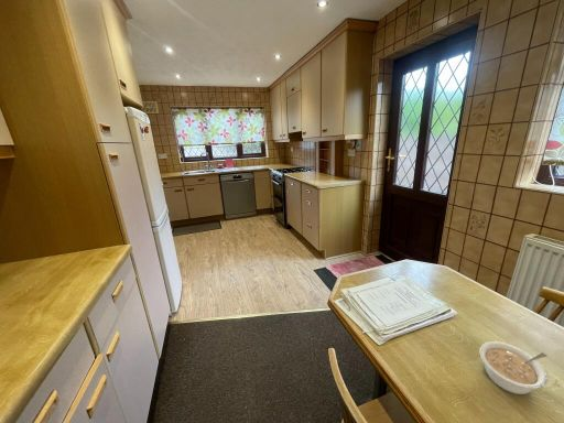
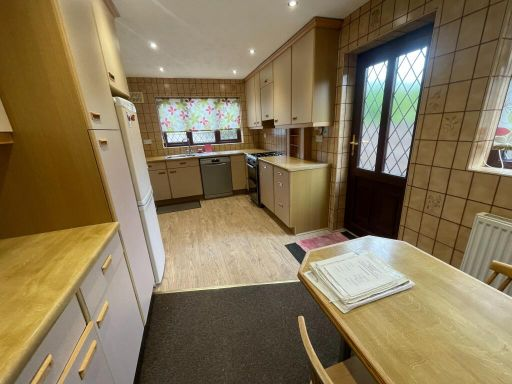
- legume (509, 367)
